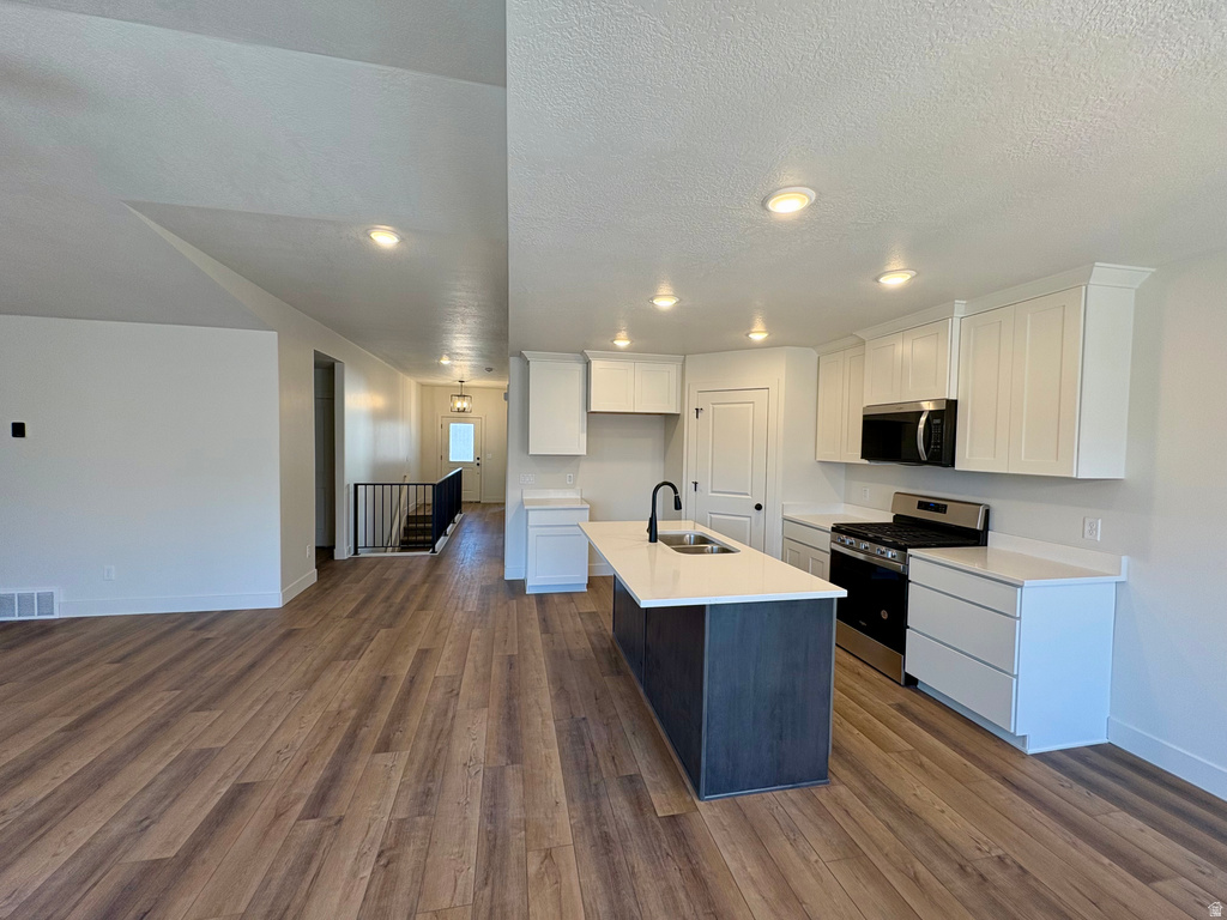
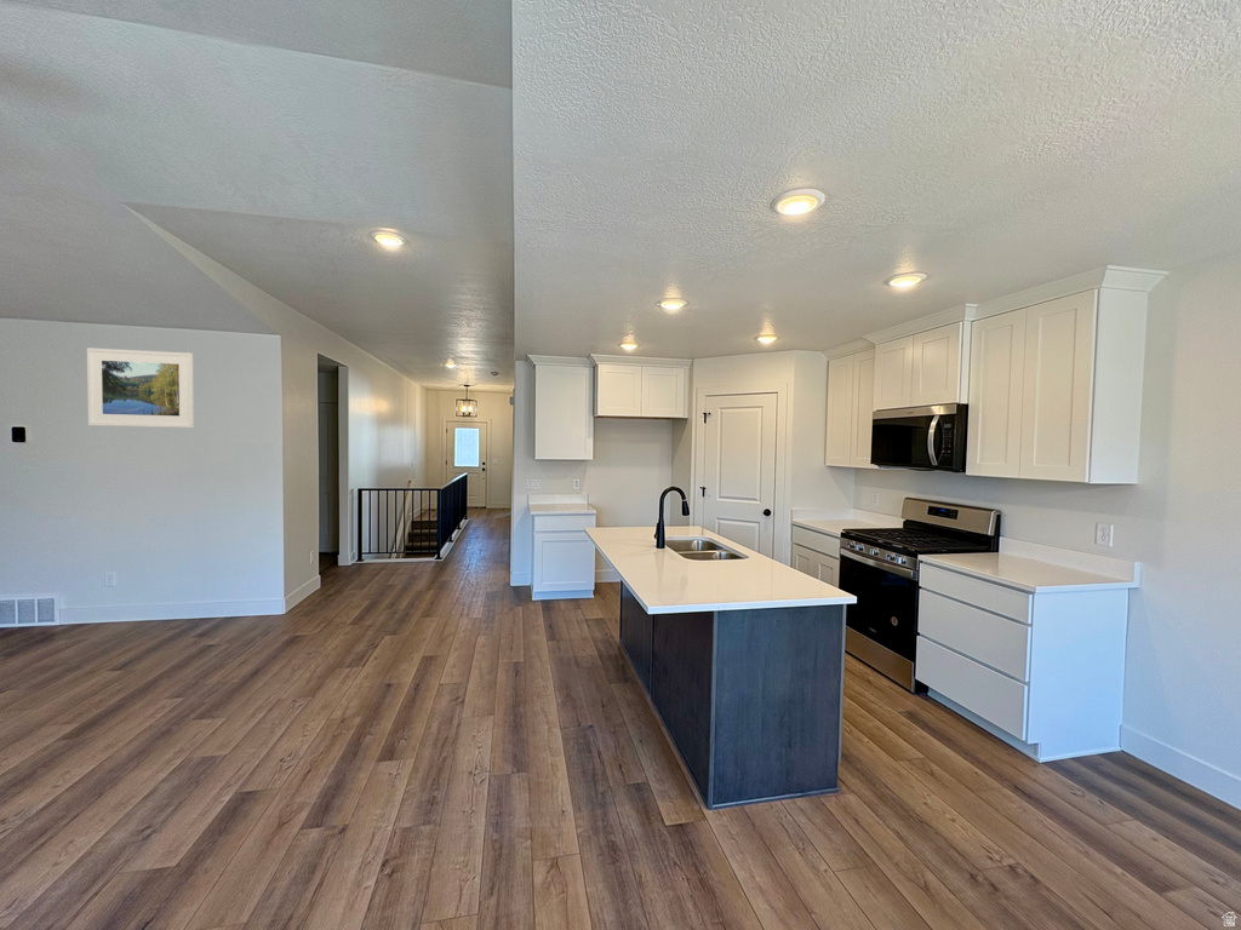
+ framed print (141, 389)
